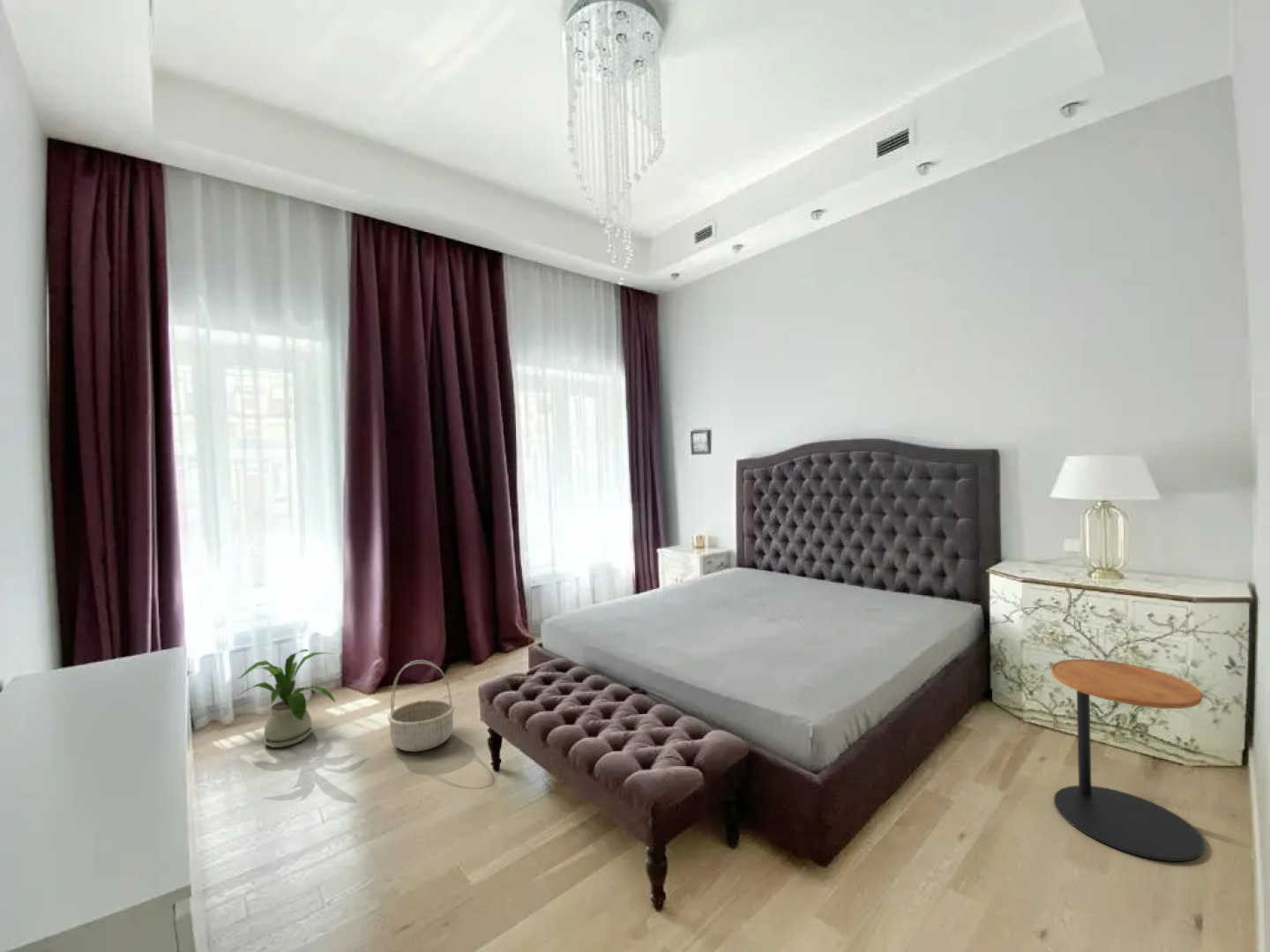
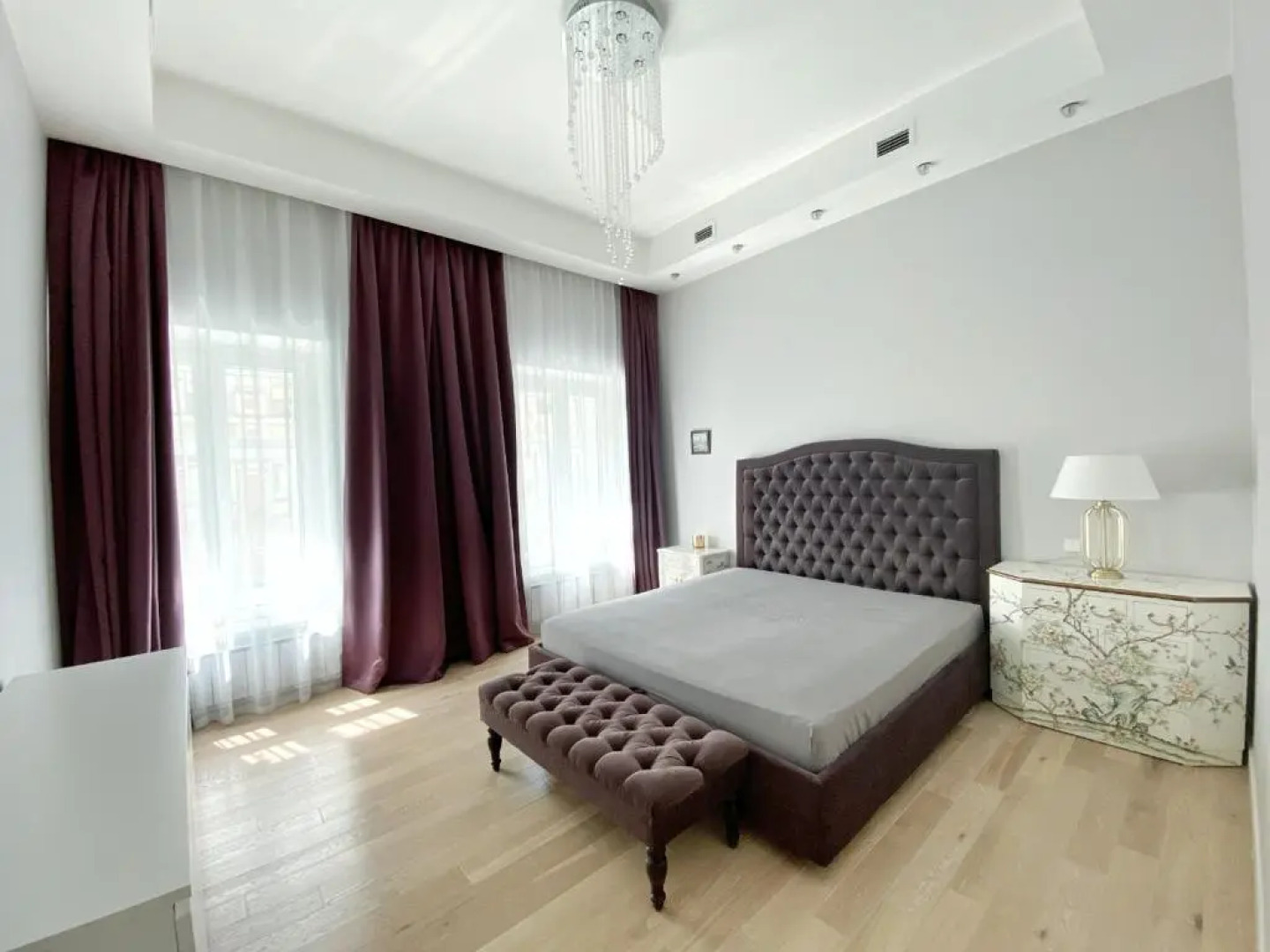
- basket (421, 701)
- side table (1090, 749)
- house plant (288, 688)
